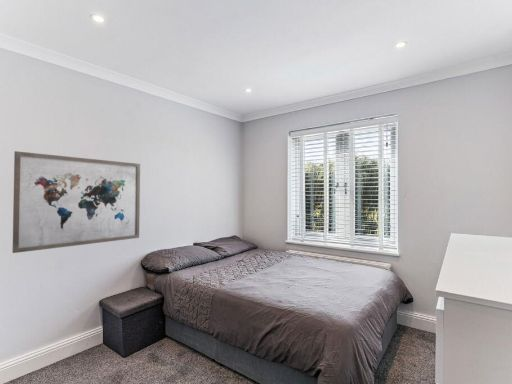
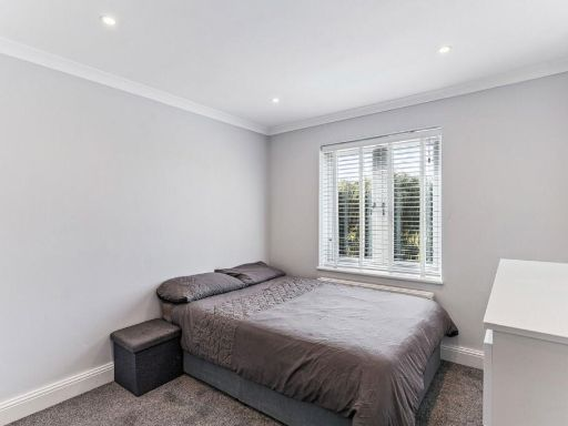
- wall art (86, 201)
